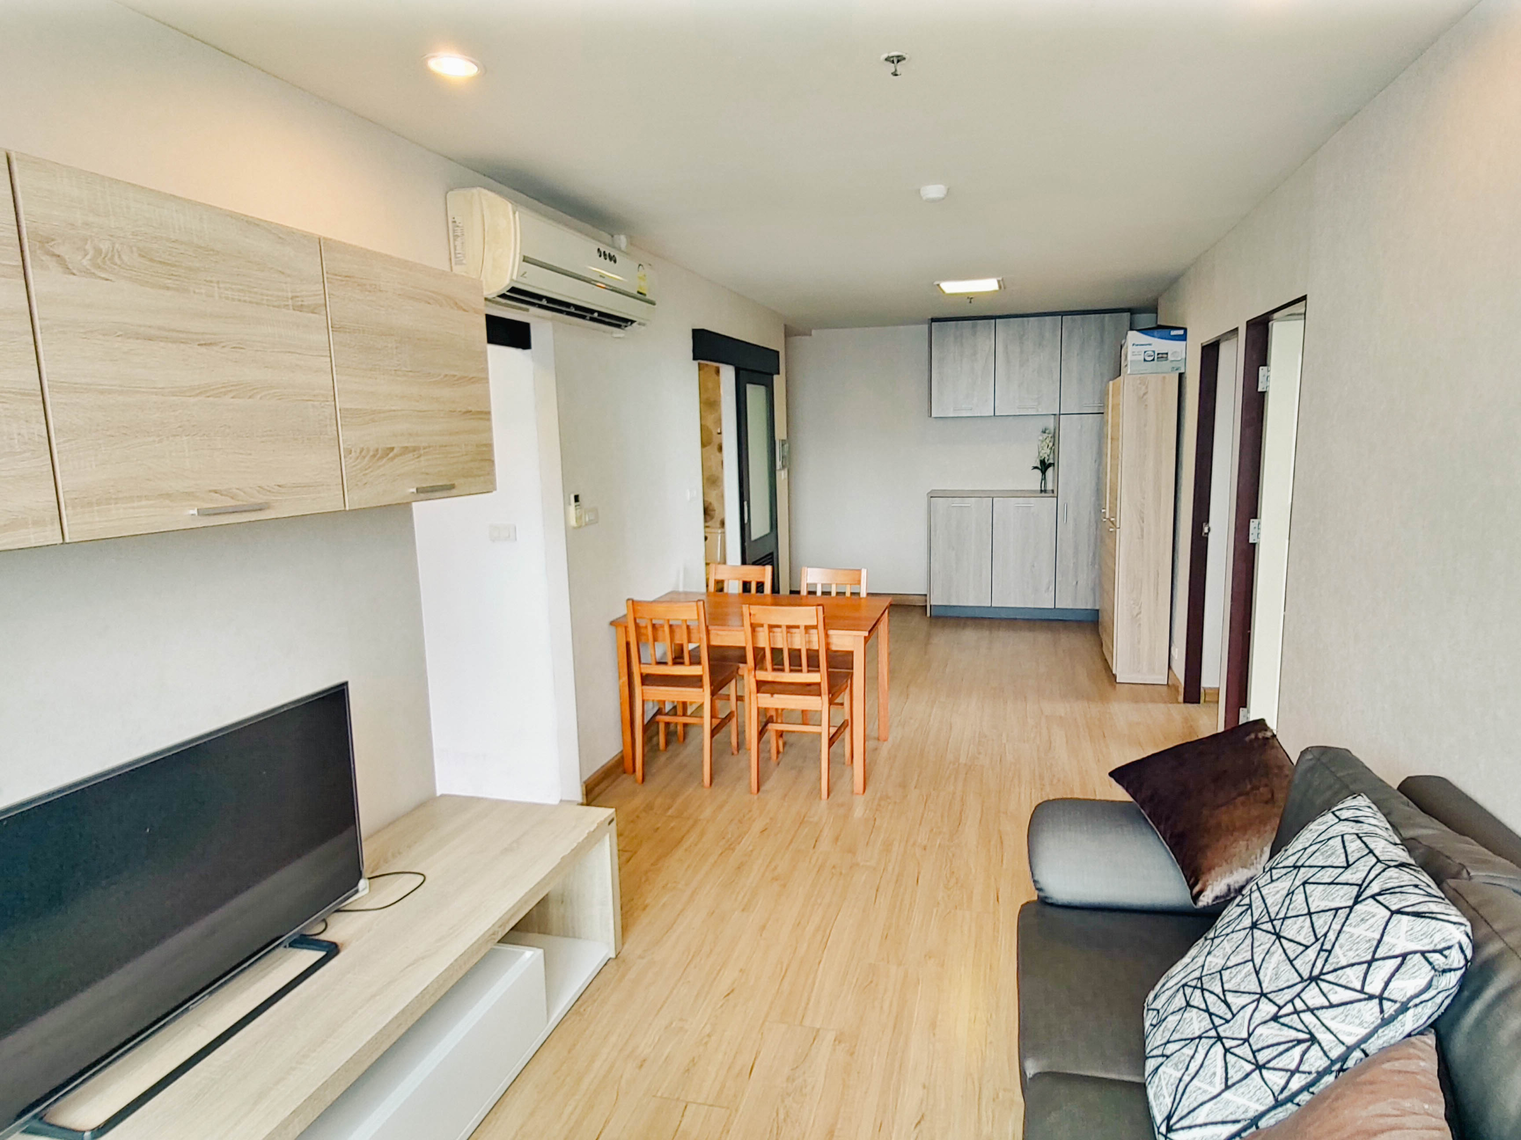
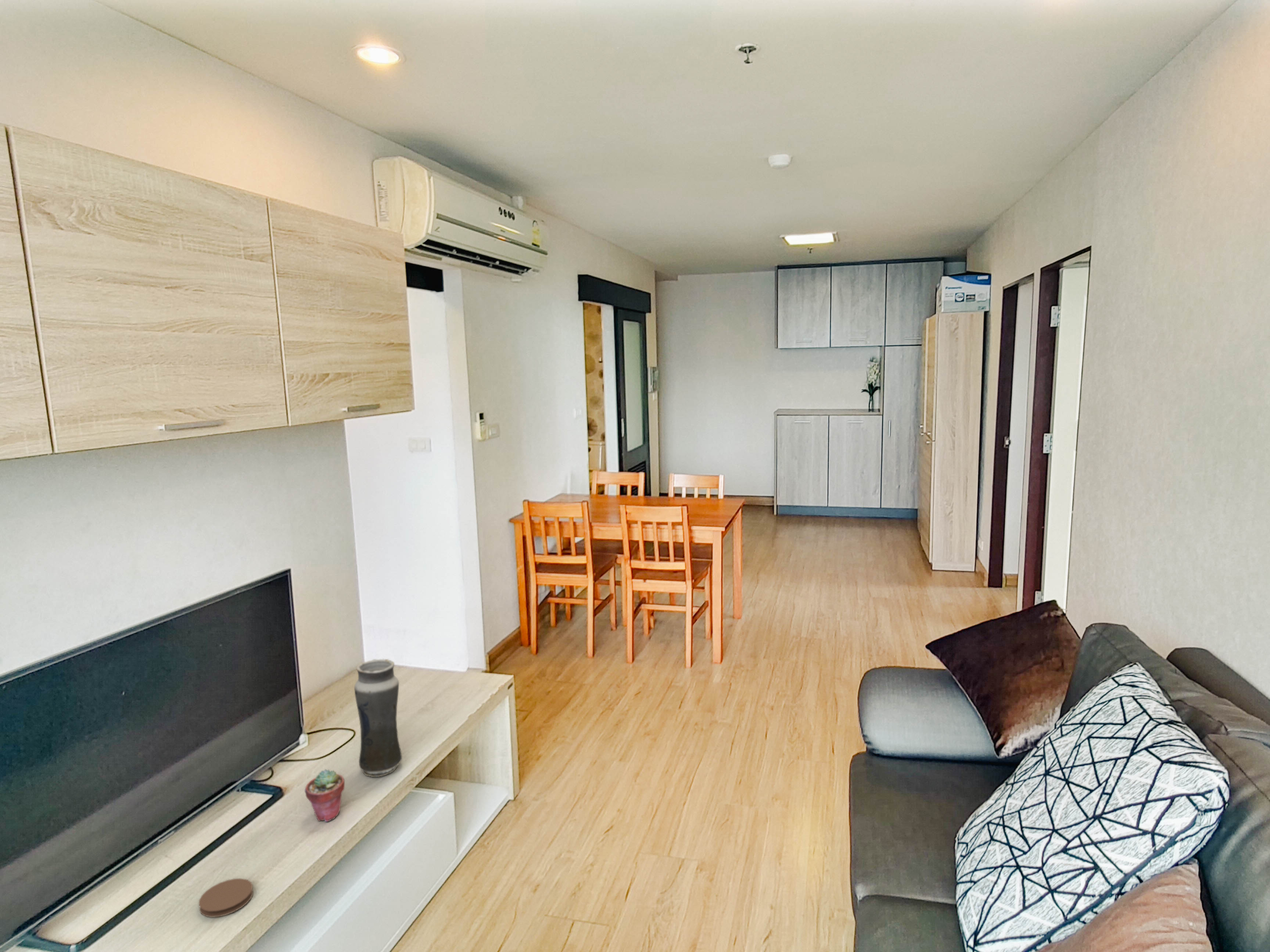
+ potted succulent (325, 792)
+ vase (379, 717)
+ coaster (226, 897)
